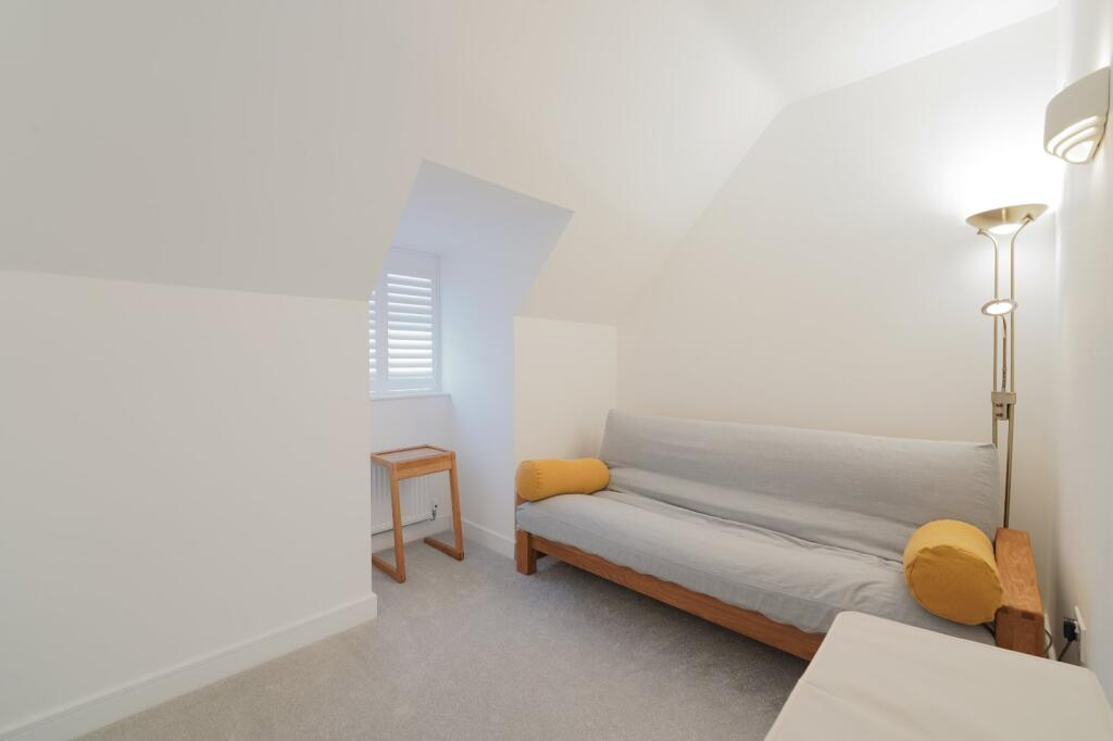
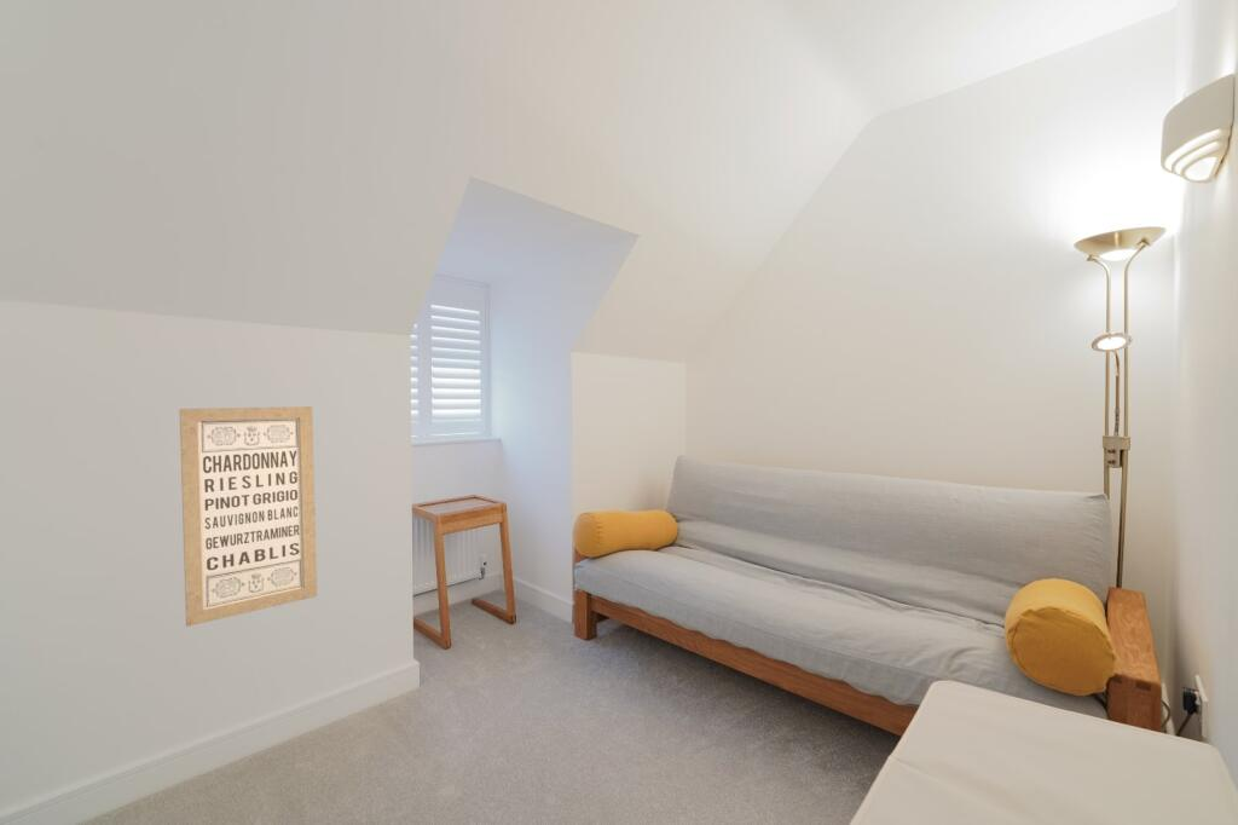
+ wall art (253, 508)
